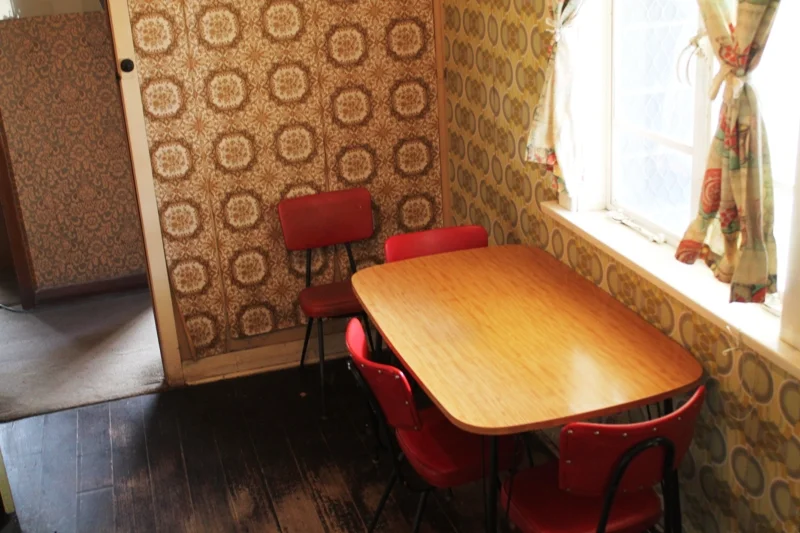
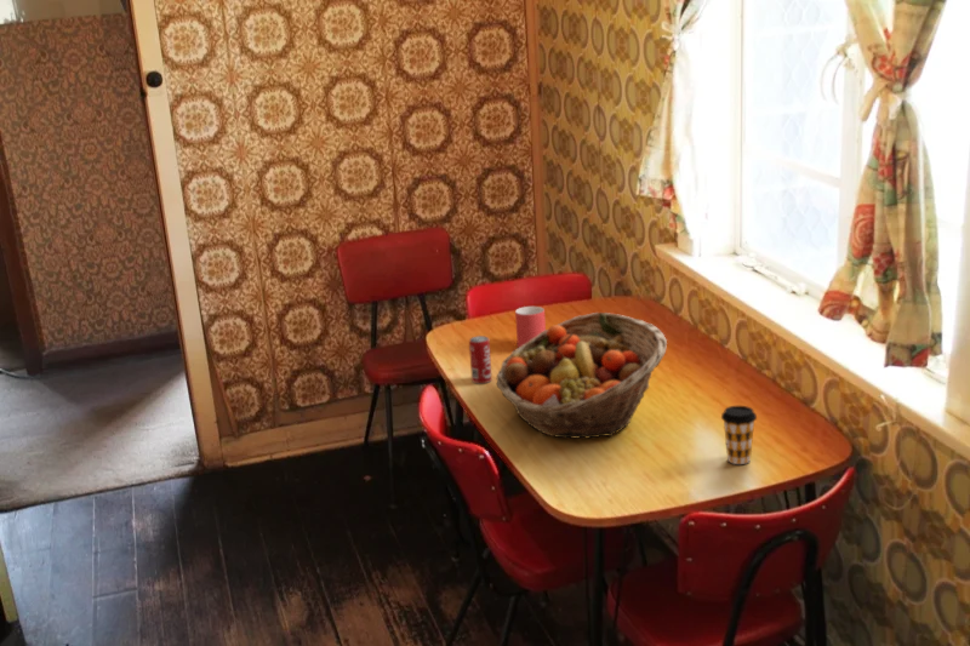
+ mug (527, 326)
+ beverage can (480, 359)
+ fruit basket (581, 373)
+ coffee cup (738, 435)
